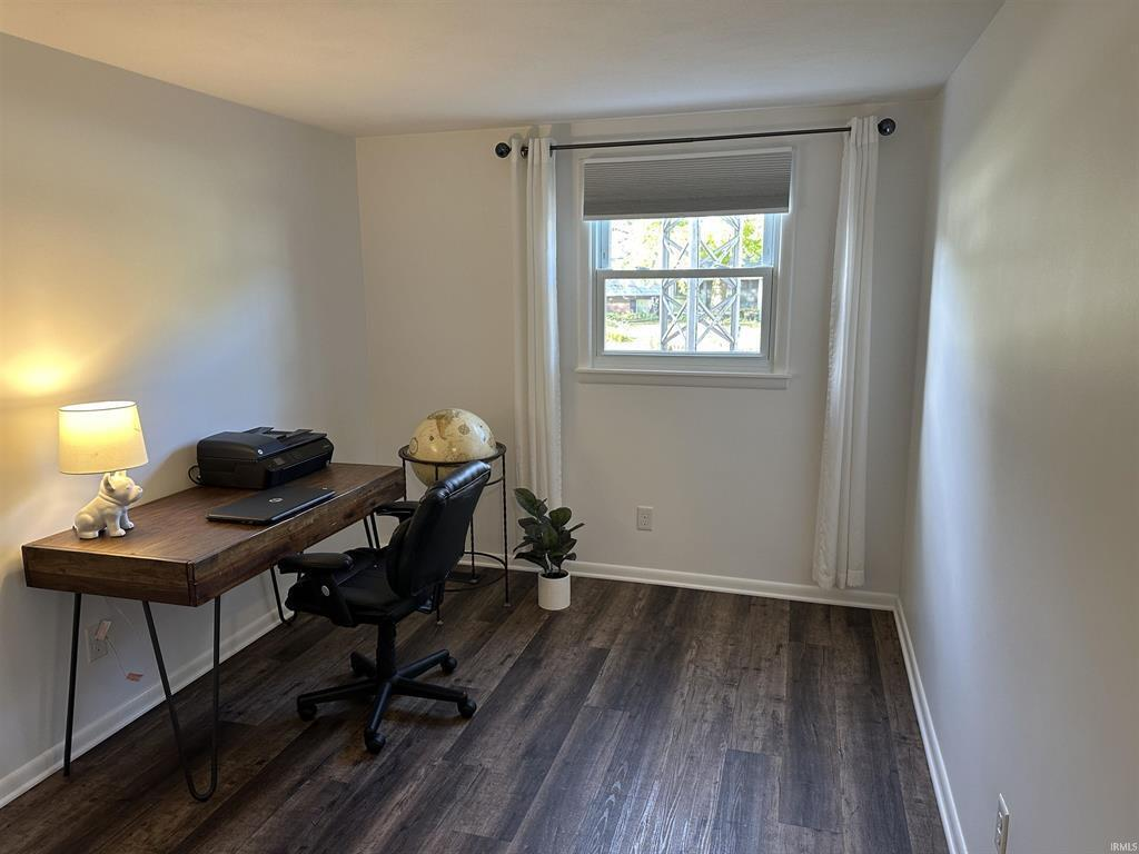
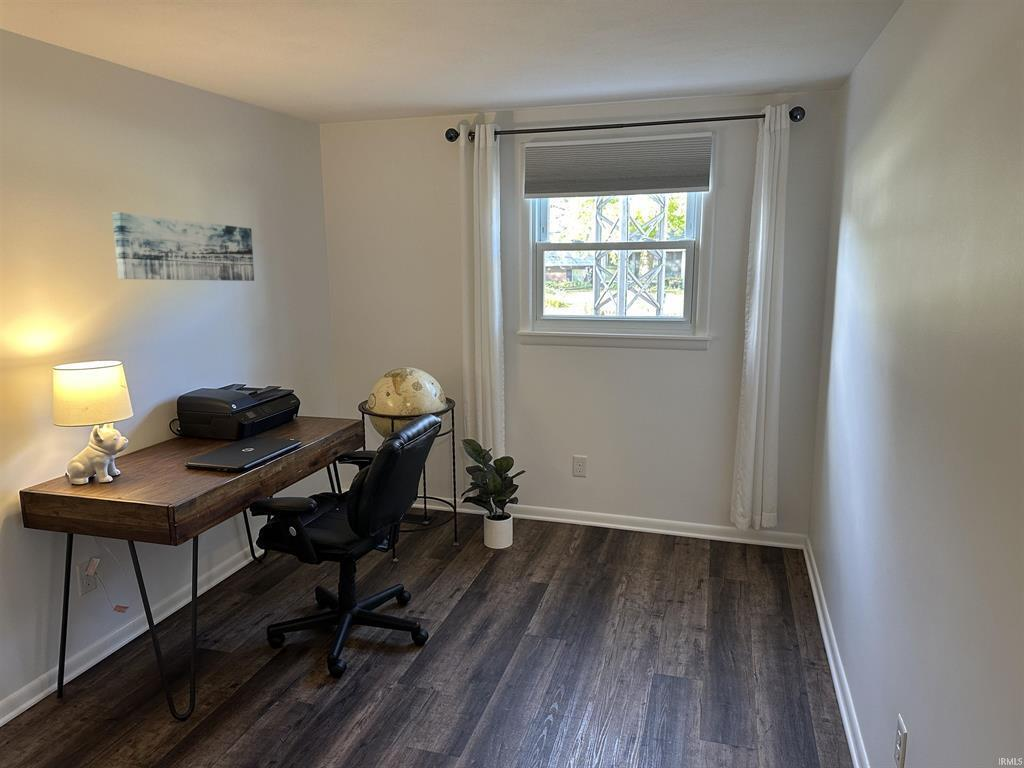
+ wall art (192, 250)
